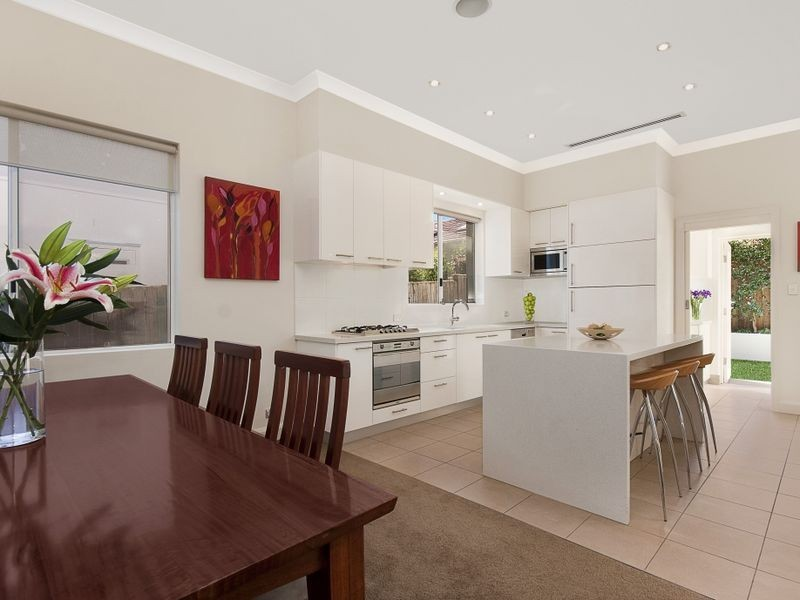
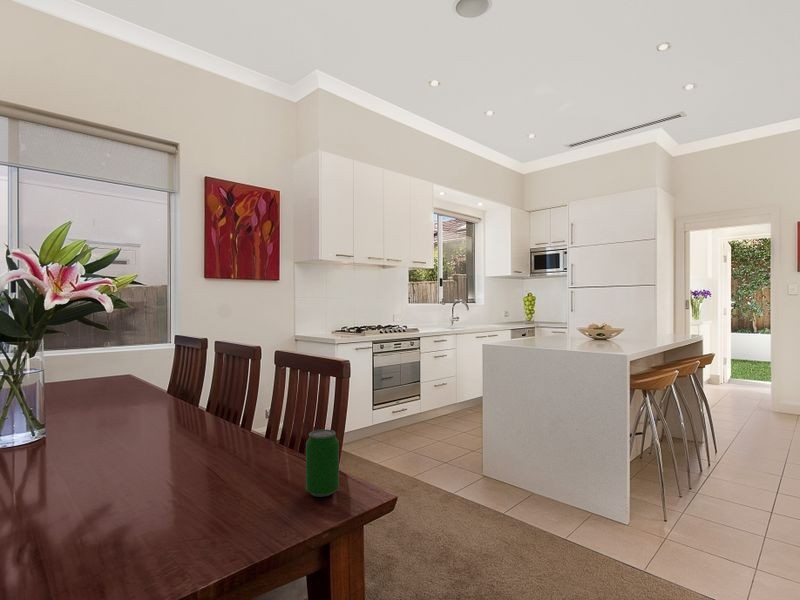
+ beverage can (322, 462)
